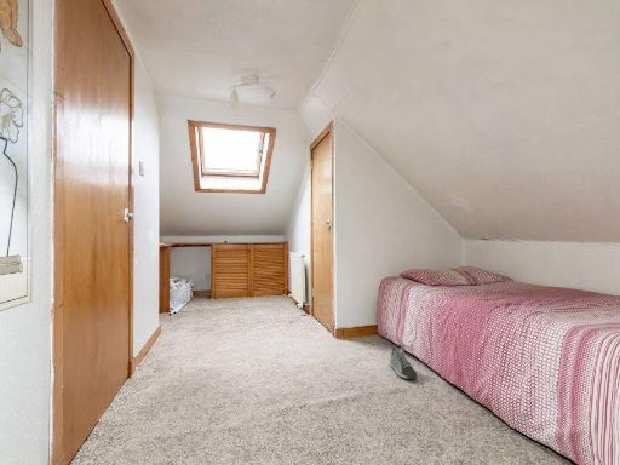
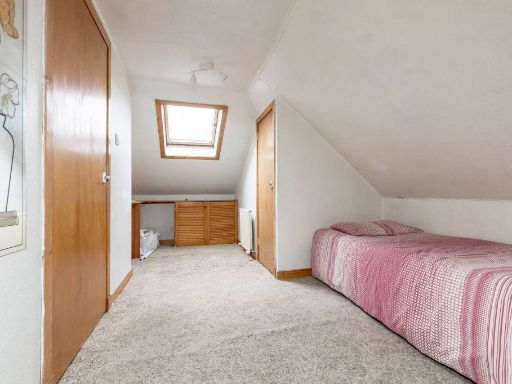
- sneaker (401, 358)
